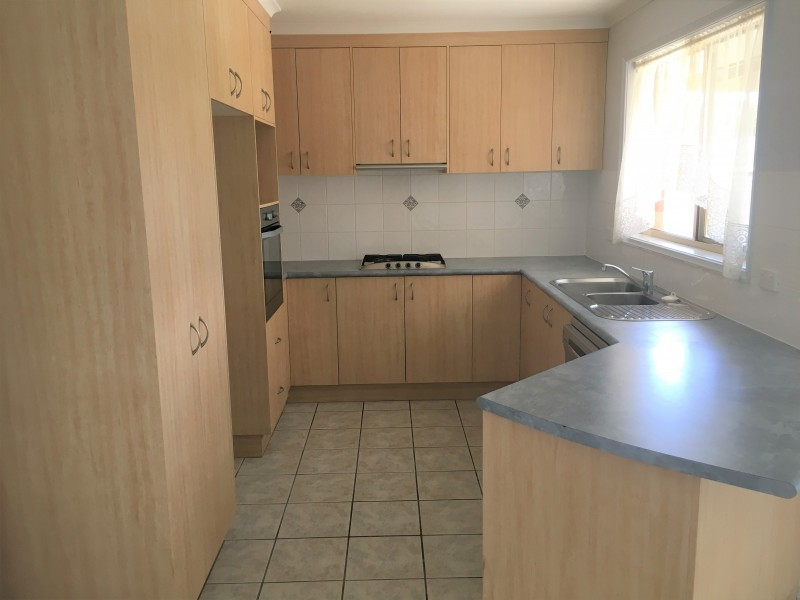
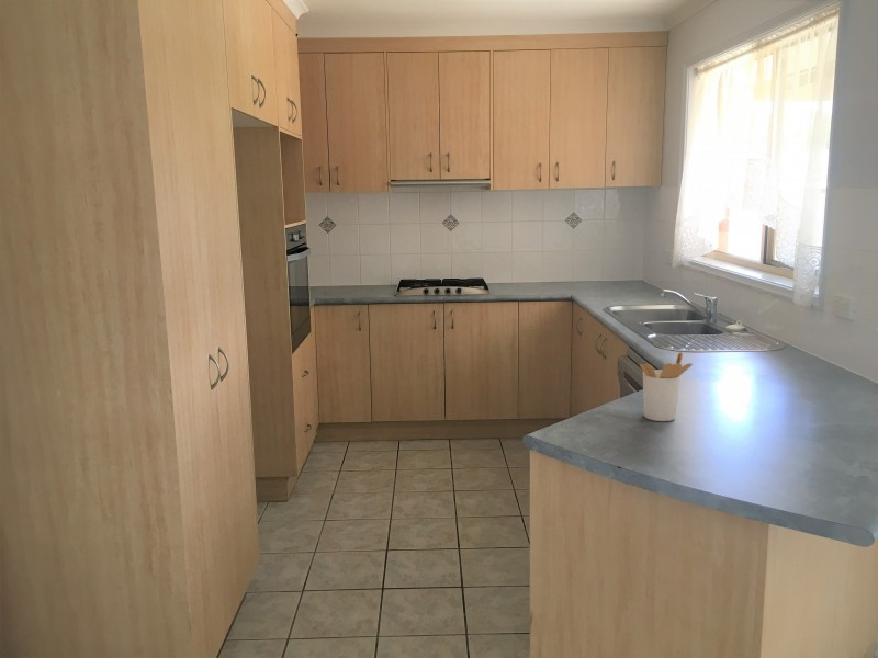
+ utensil holder (665, 387)
